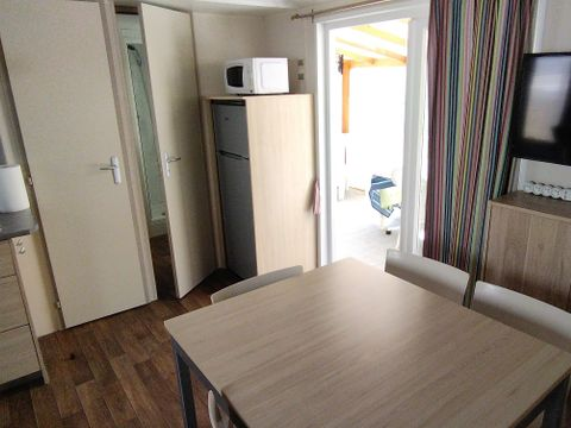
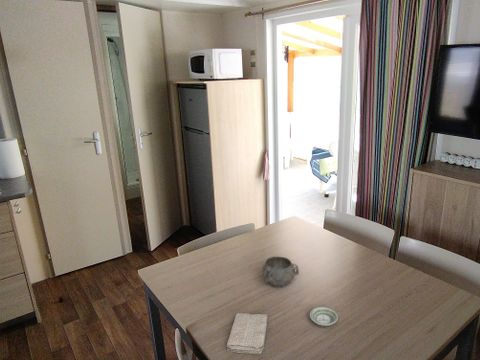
+ saucer (323, 318)
+ washcloth (248, 331)
+ decorative bowl (280, 271)
